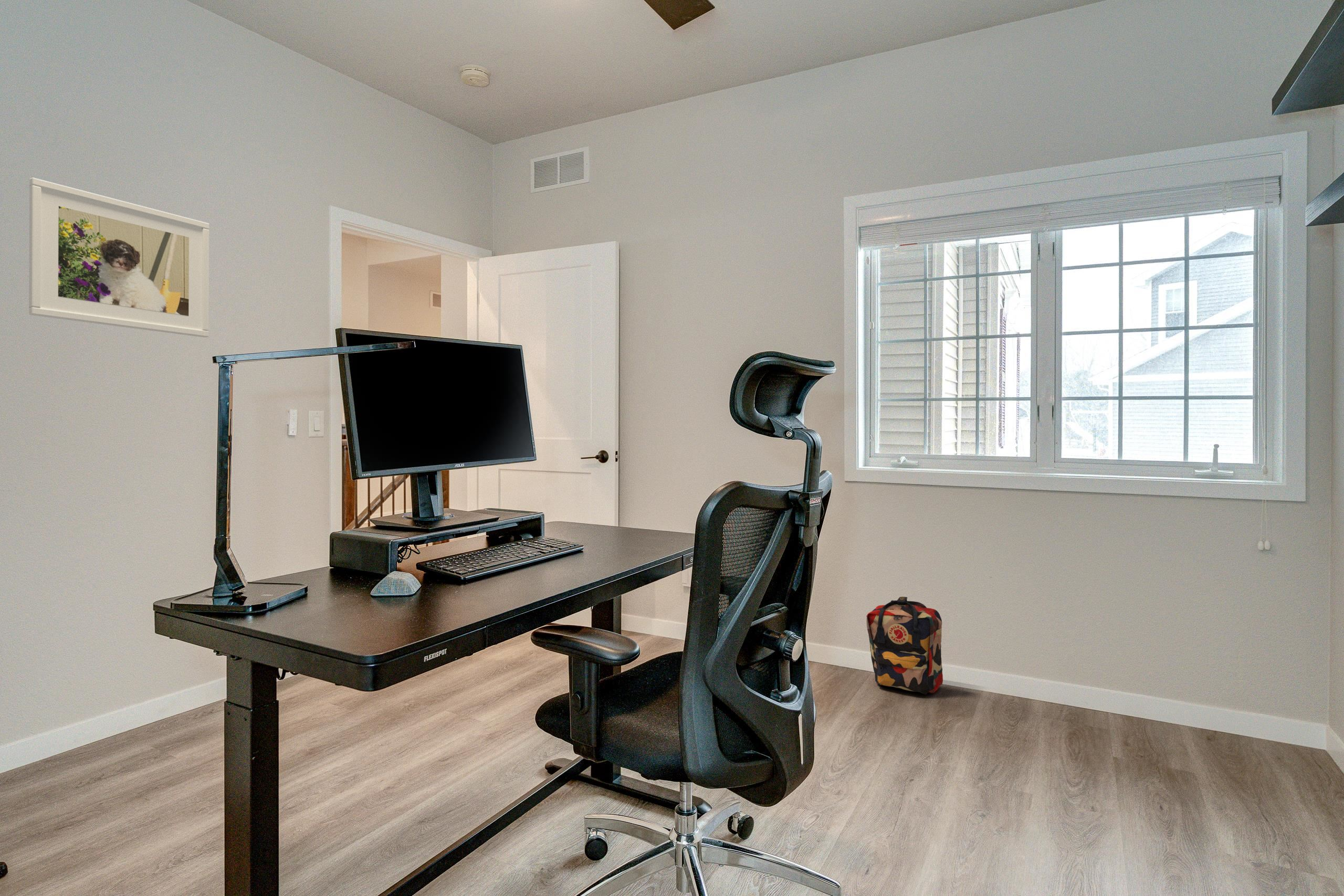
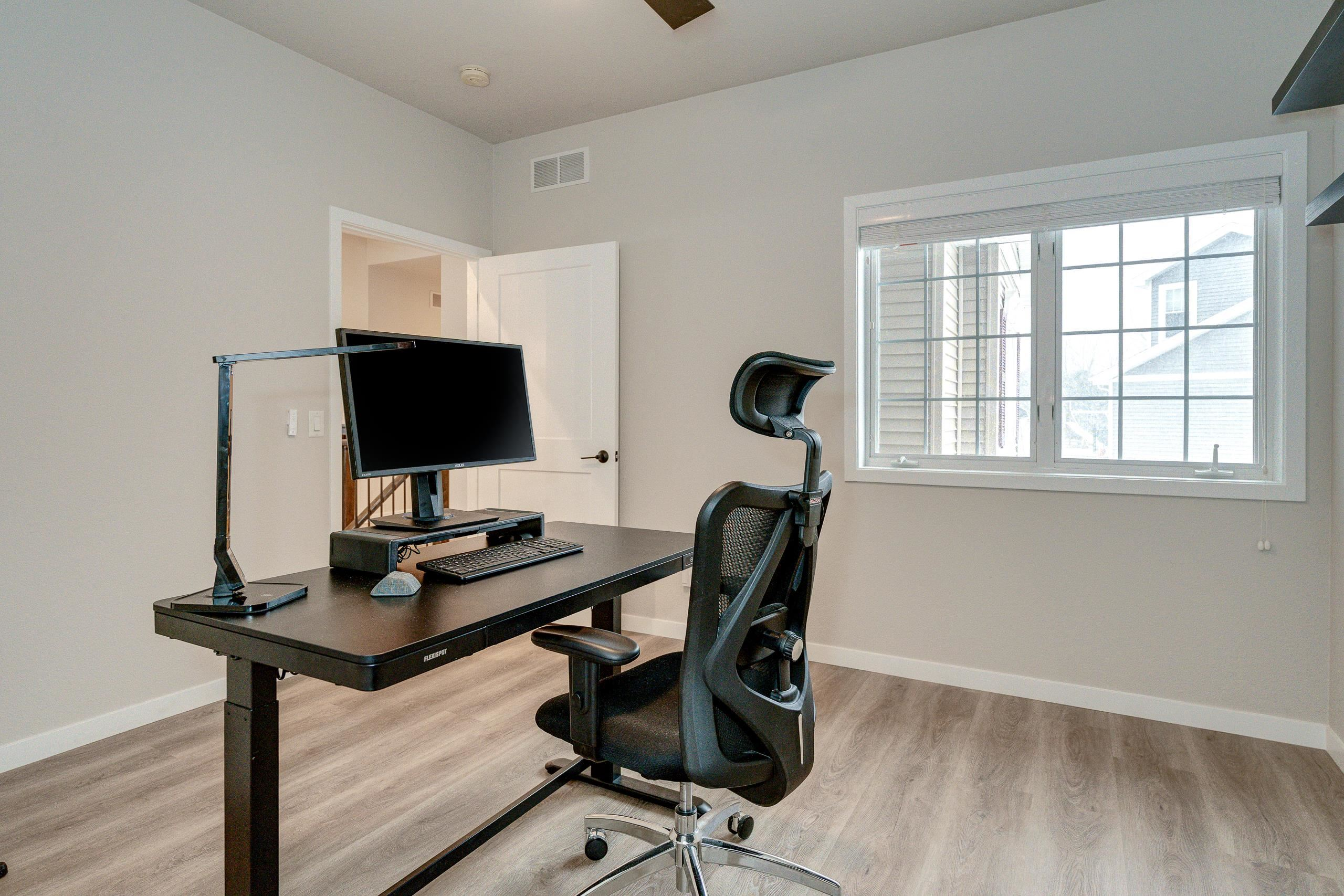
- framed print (127, 265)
- backpack (905, 641)
